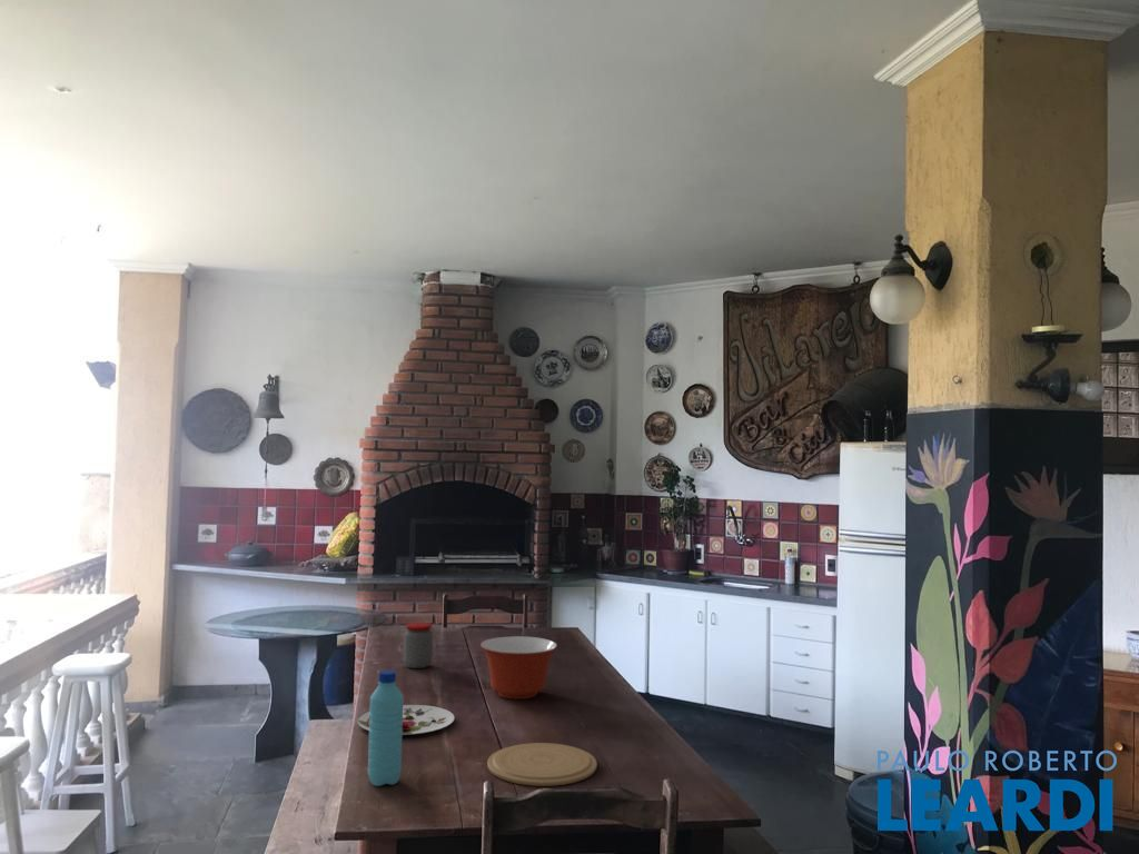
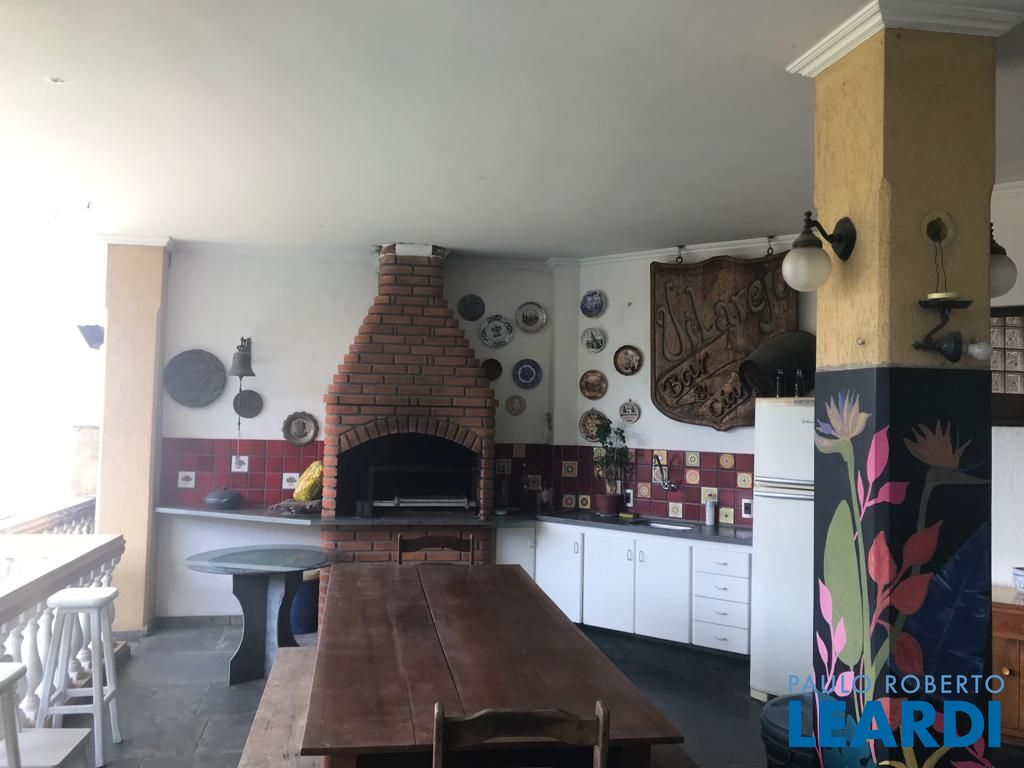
- plate (406, 717)
- jar (418, 645)
- mixing bowl (518, 668)
- water bottle (385, 726)
- plate (542, 762)
